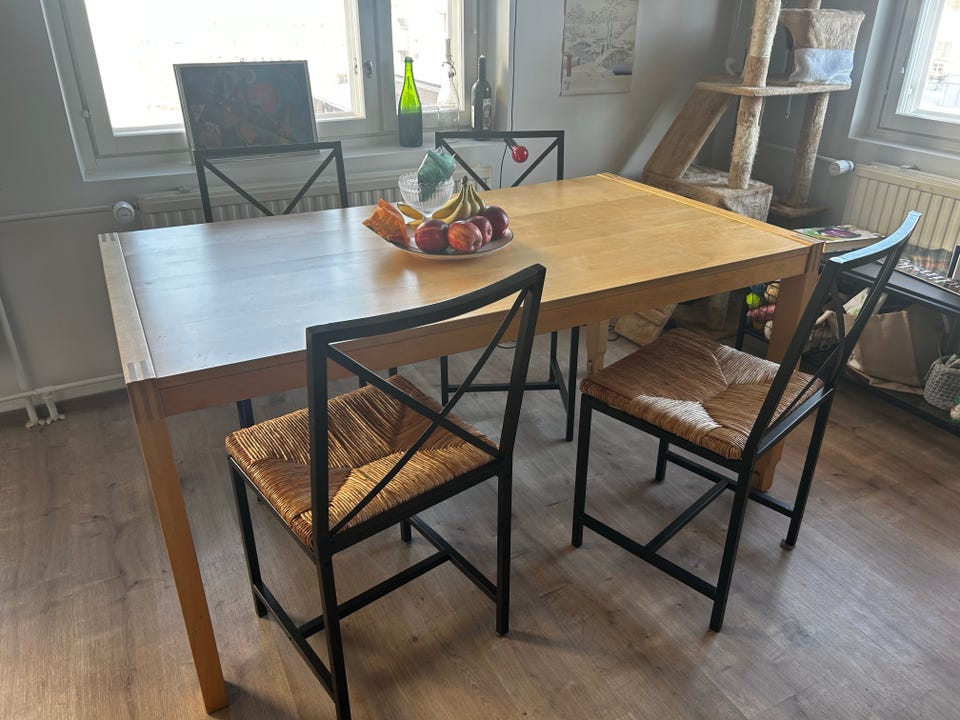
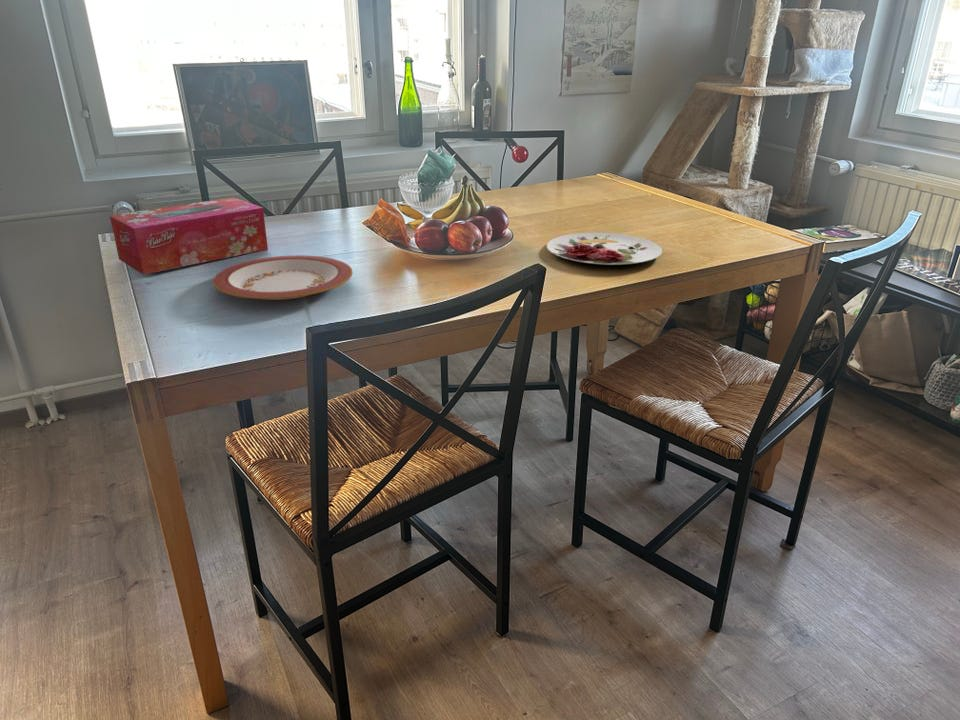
+ tissue box (191, 233)
+ plate (284, 279)
+ plate (603, 246)
